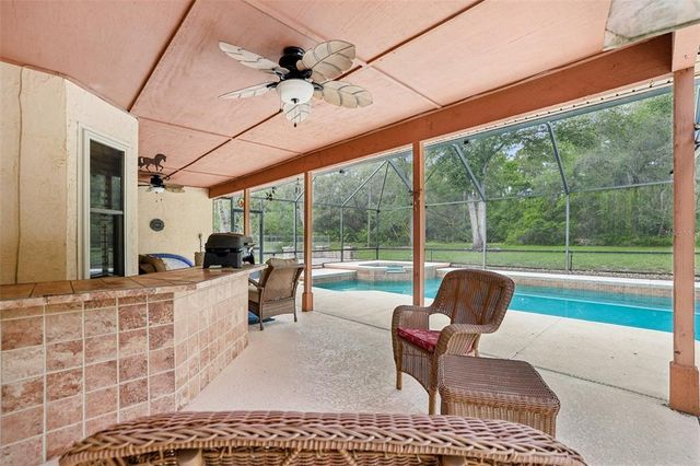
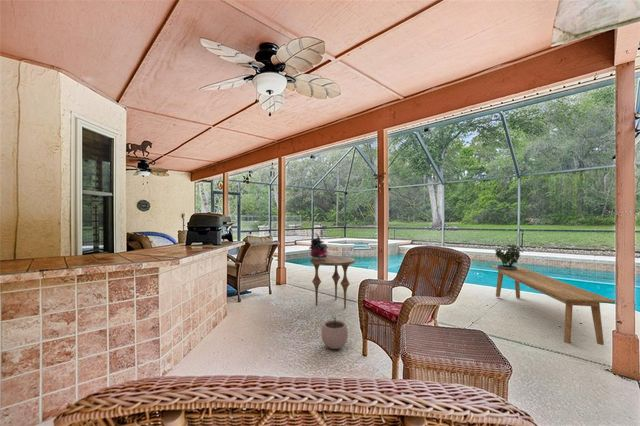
+ potted plant (508, 255)
+ potted plant (319, 246)
+ bench (539, 291)
+ side table (334, 281)
+ plant pot (334, 330)
